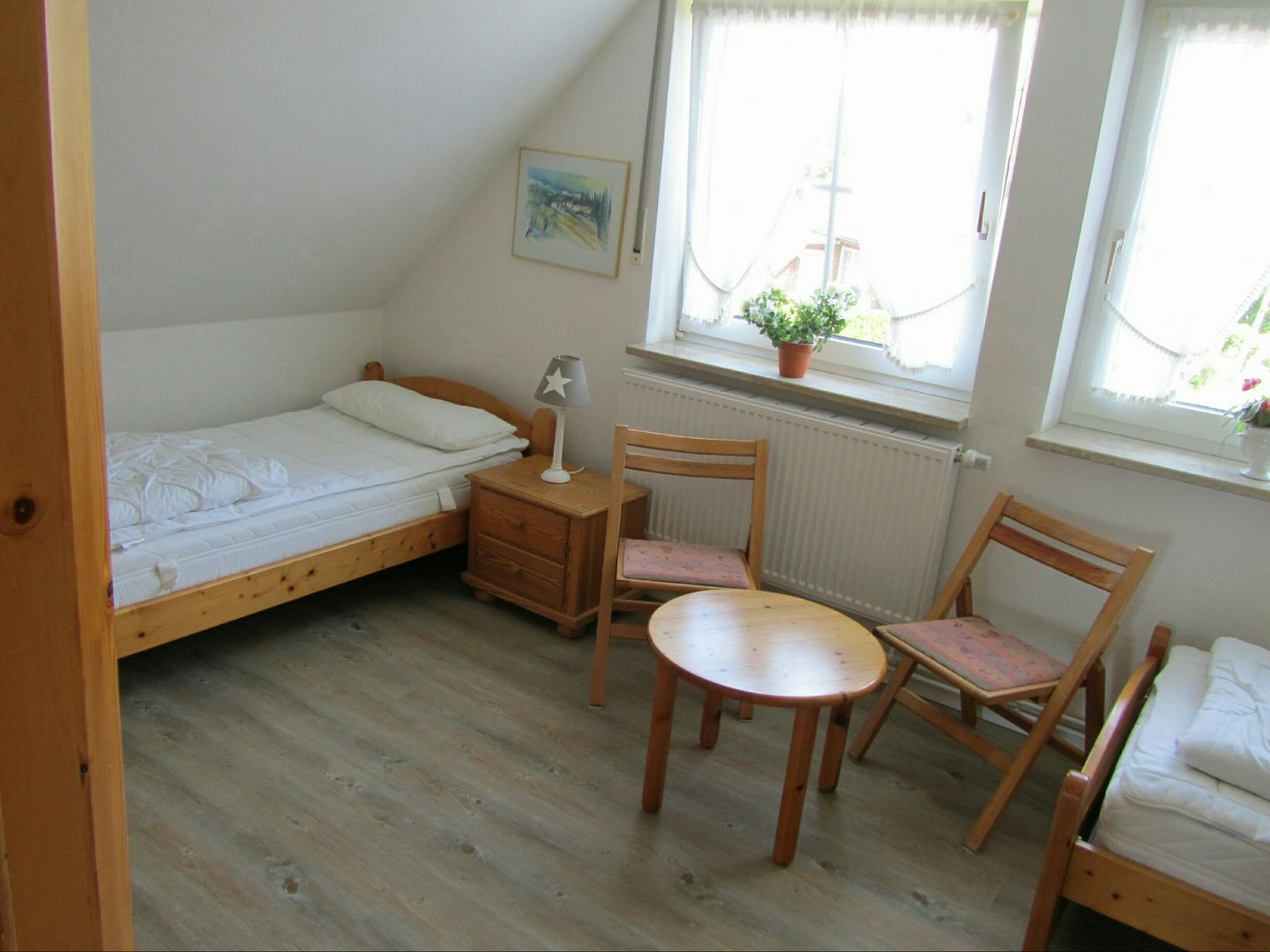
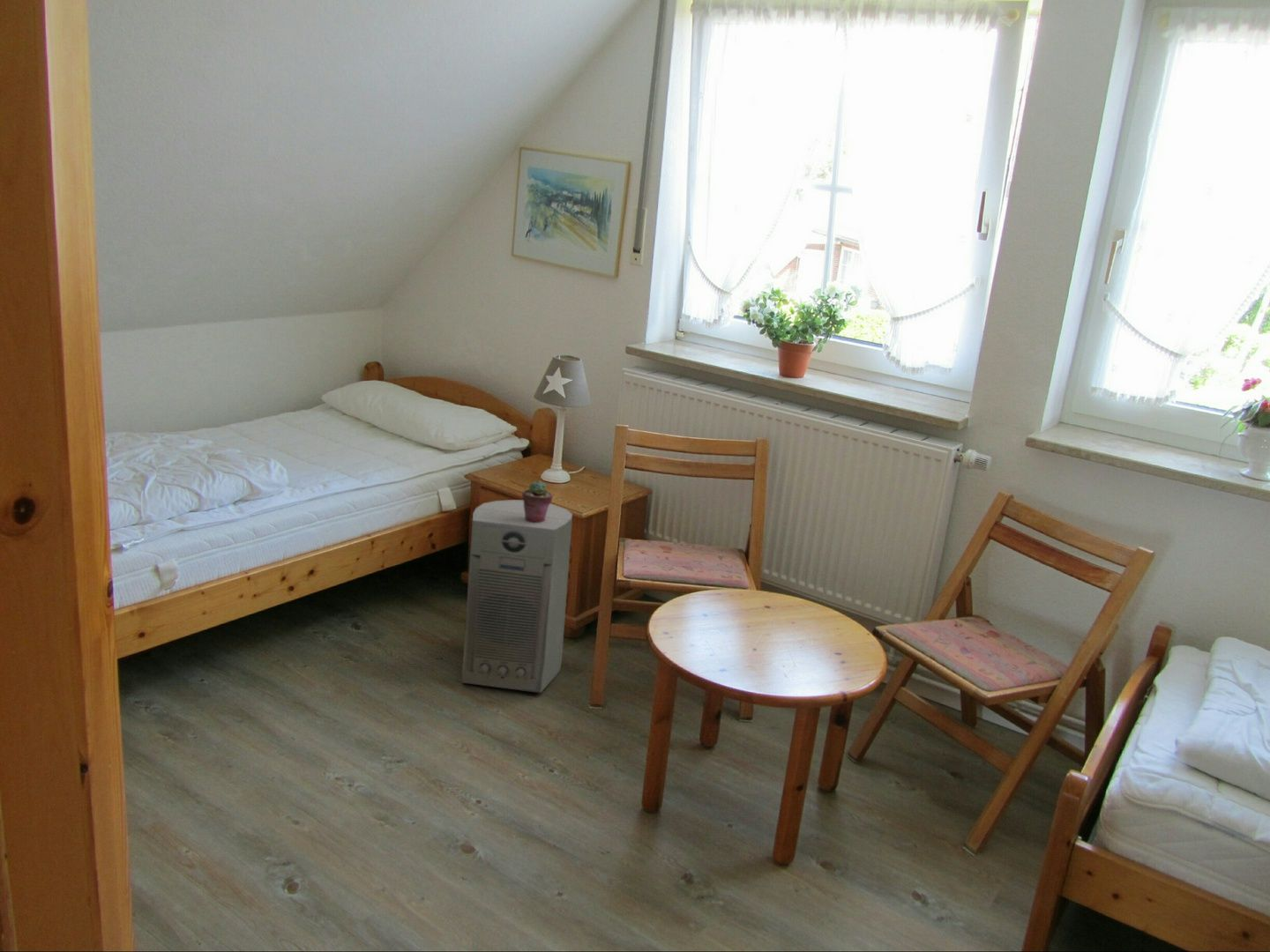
+ fan (519, 590)
+ potted succulent (536, 500)
